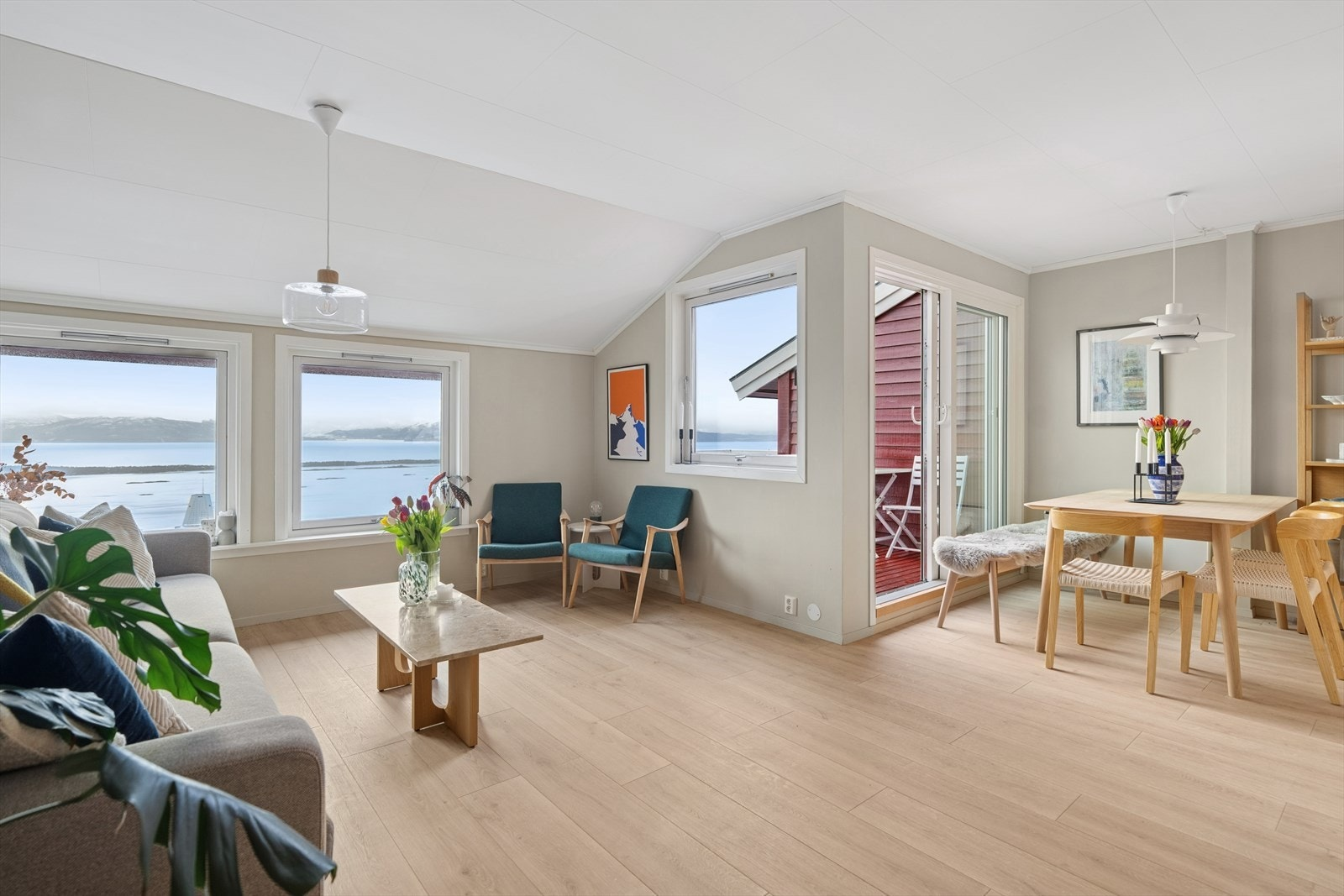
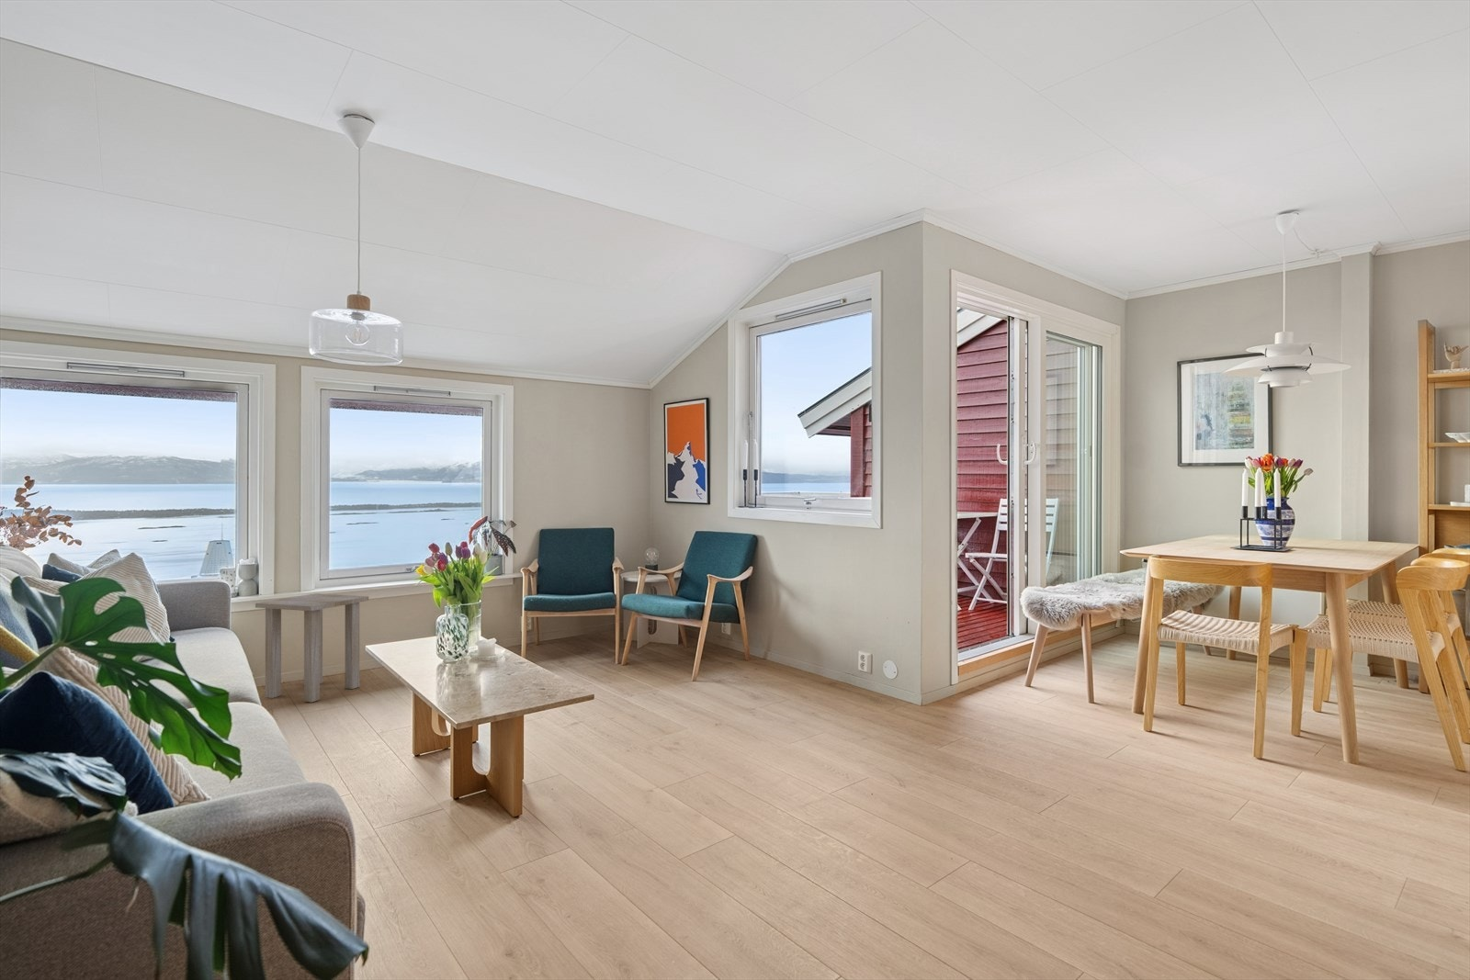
+ side table (313, 644)
